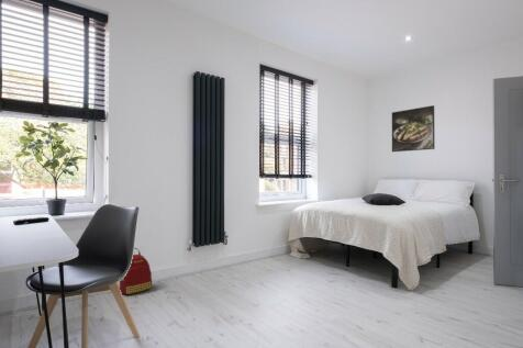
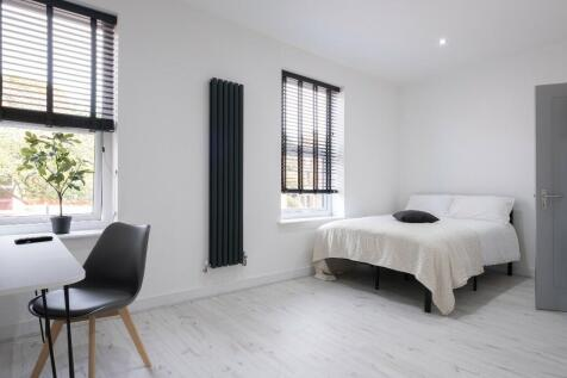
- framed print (412, 130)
- backpack (135, 269)
